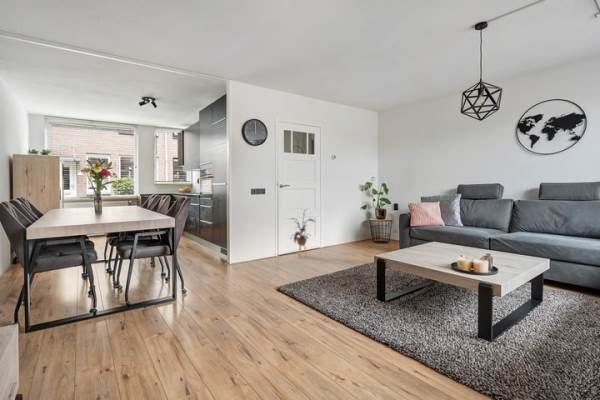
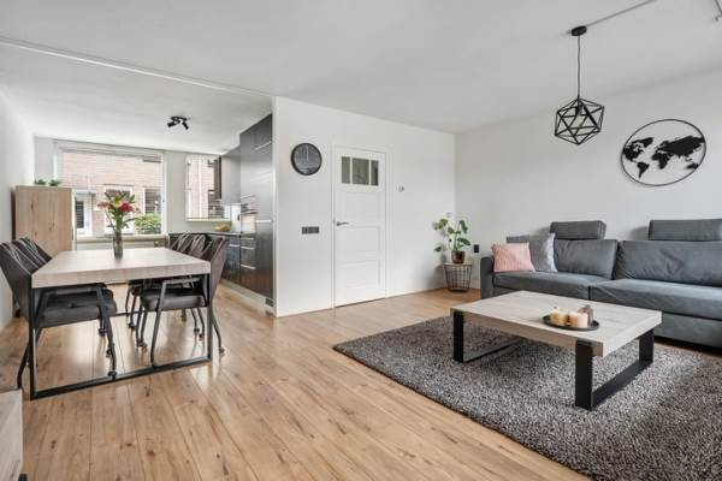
- house plant (300, 233)
